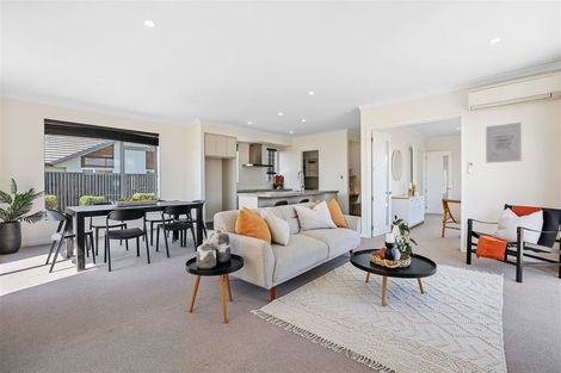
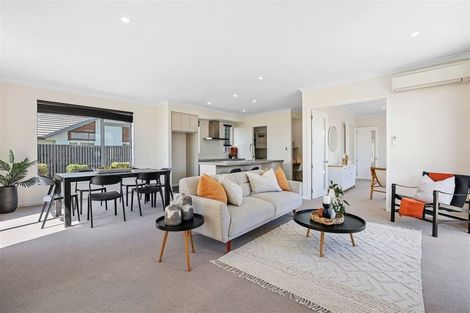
- wall art (503, 143)
